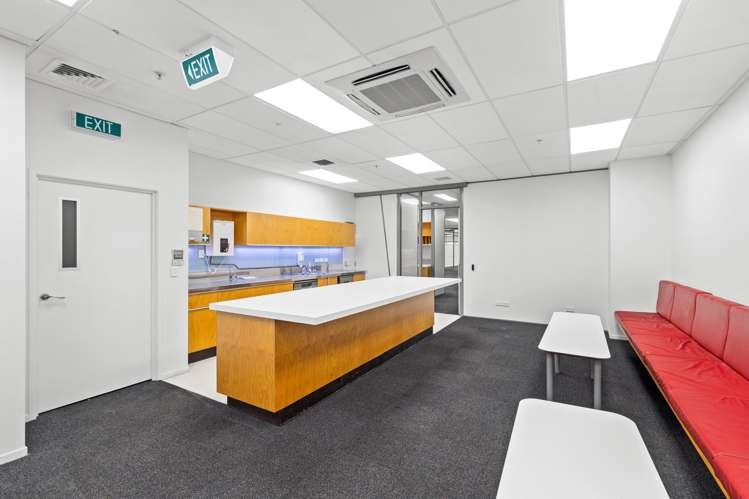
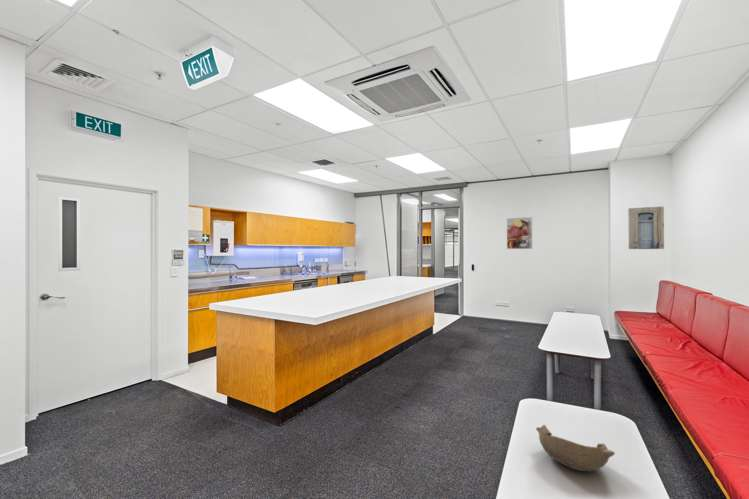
+ bowl (572, 447)
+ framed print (519, 233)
+ wall art (645, 228)
